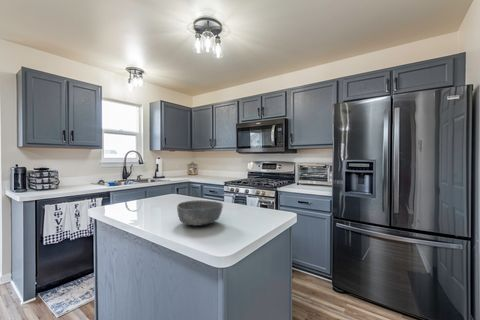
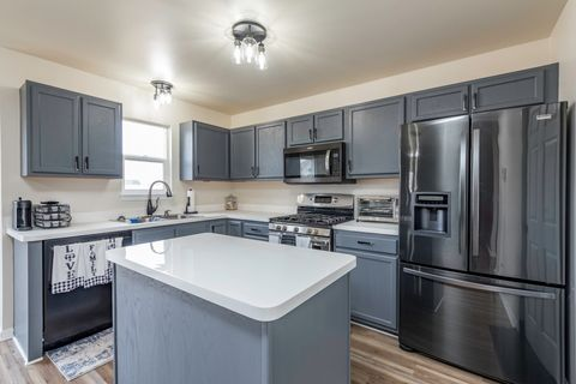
- bowl (200, 213)
